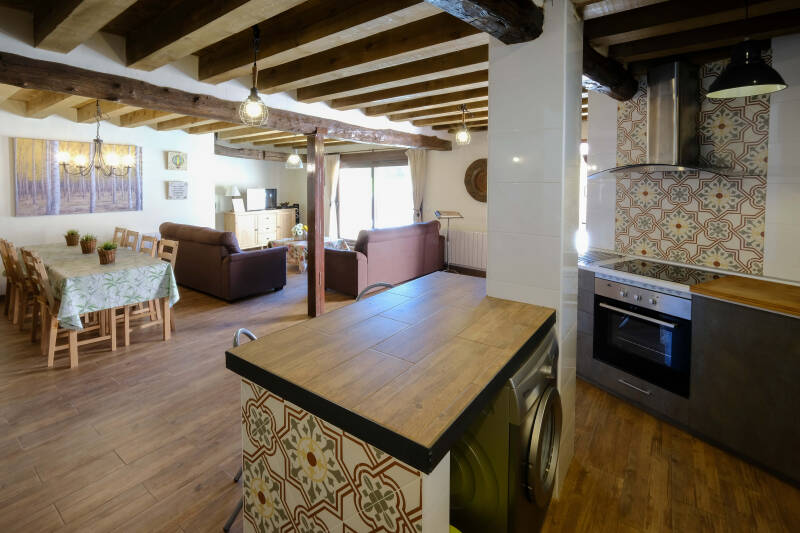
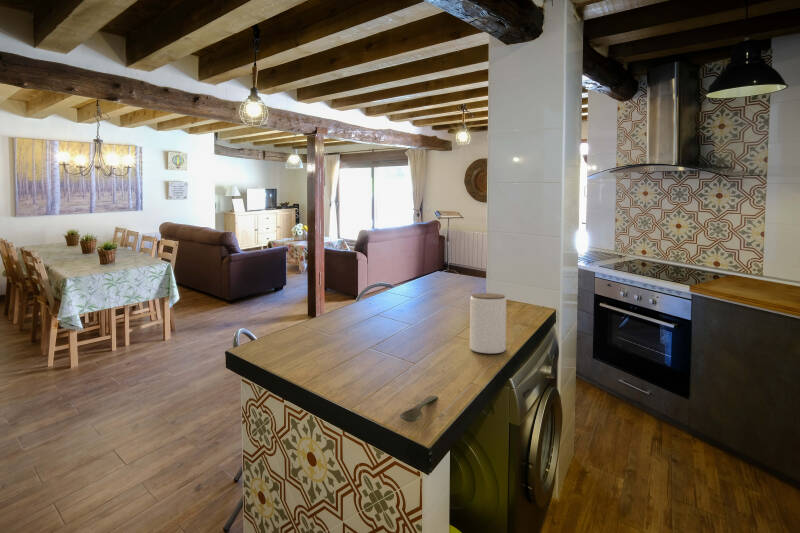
+ jar (487, 322)
+ spoon (422, 405)
